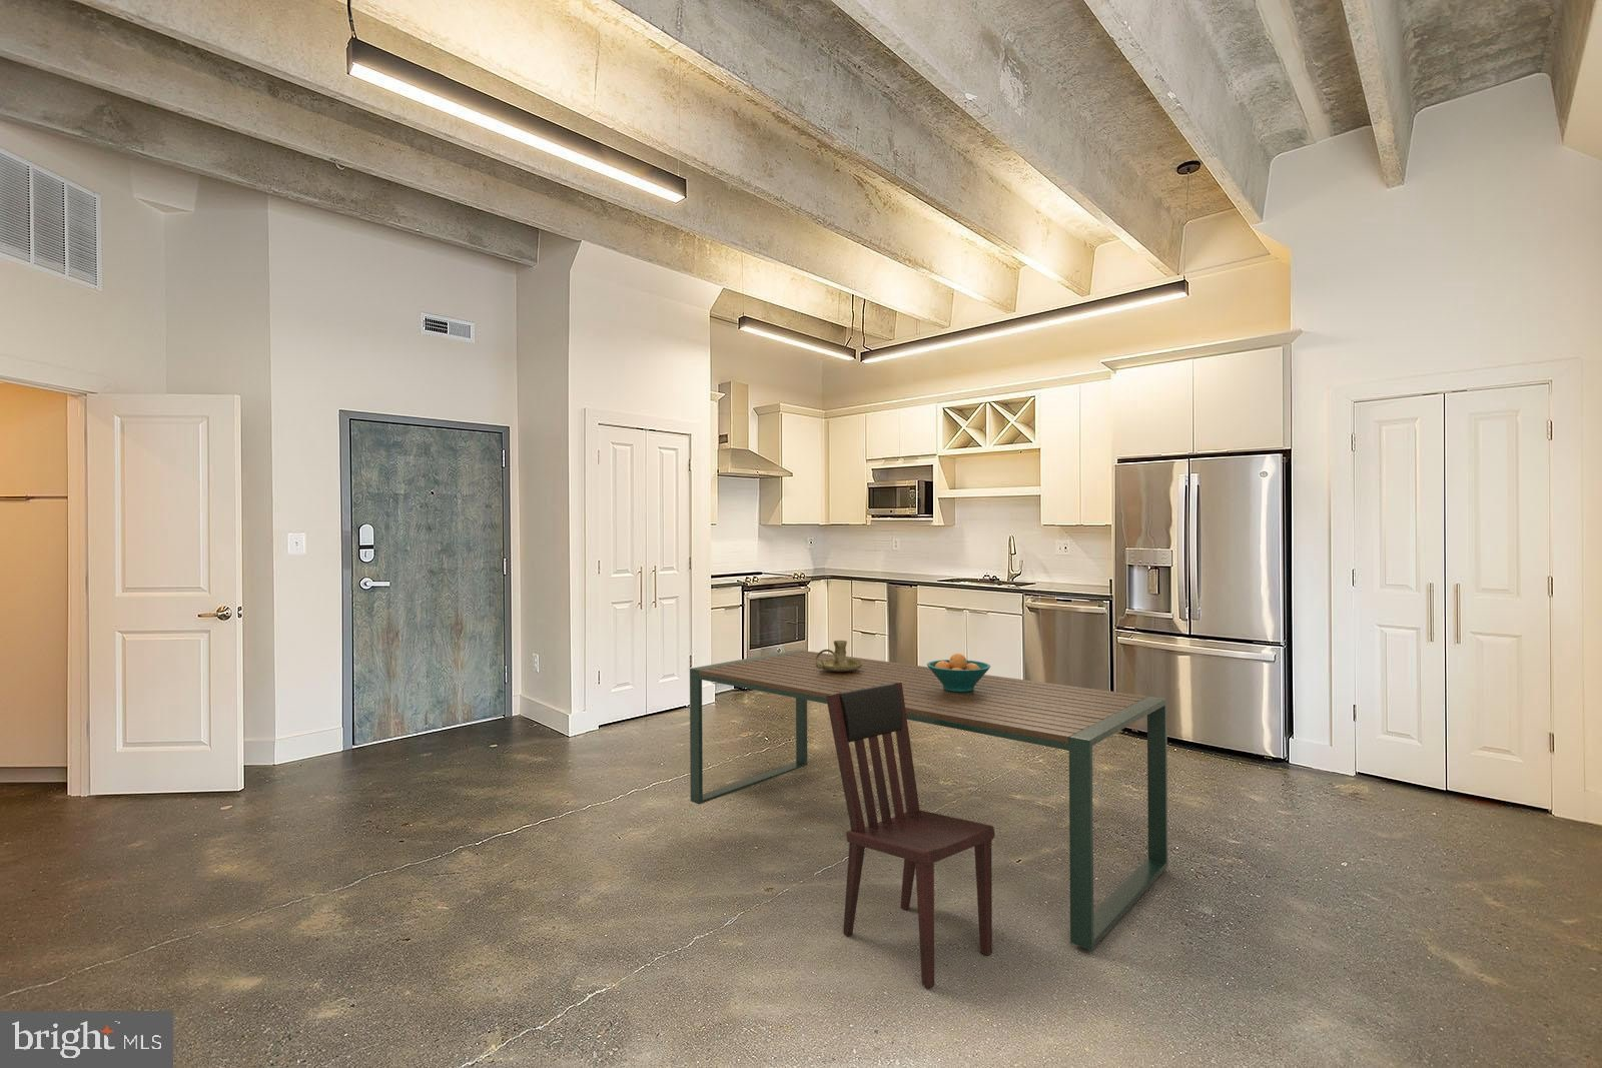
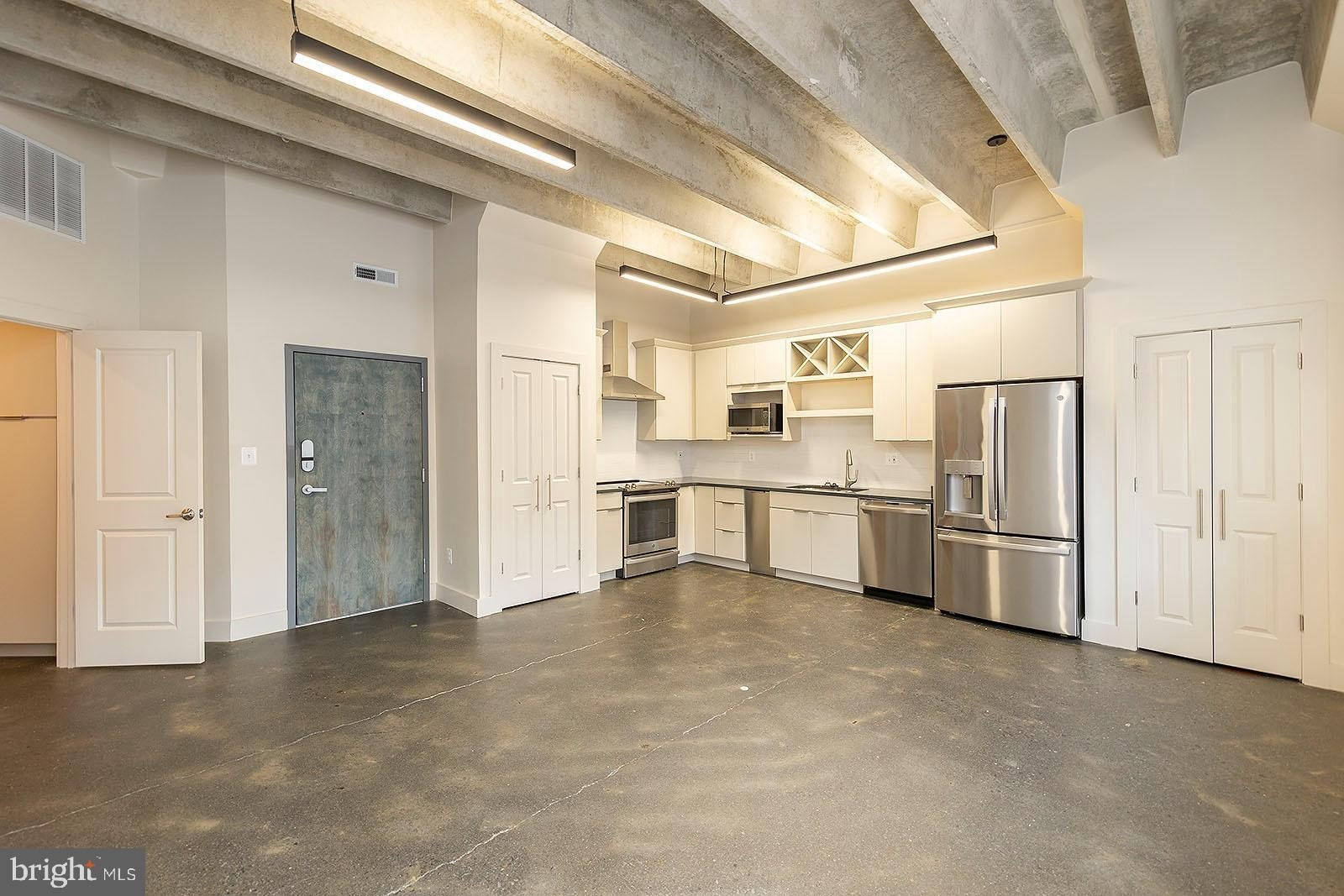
- candle holder (836, 656)
- fruit bowl (958, 671)
- dining table (911, 720)
- dining chair (908, 818)
